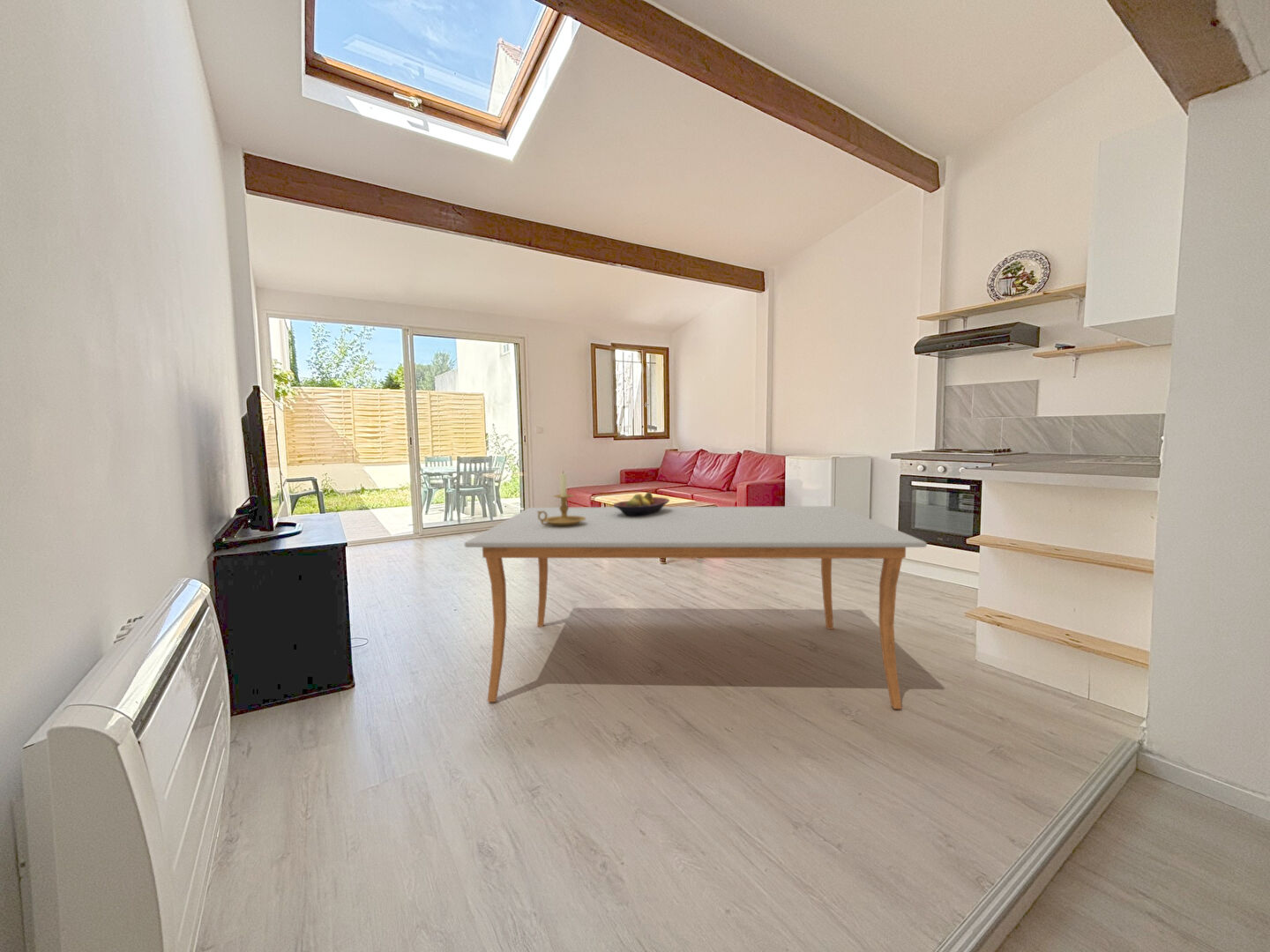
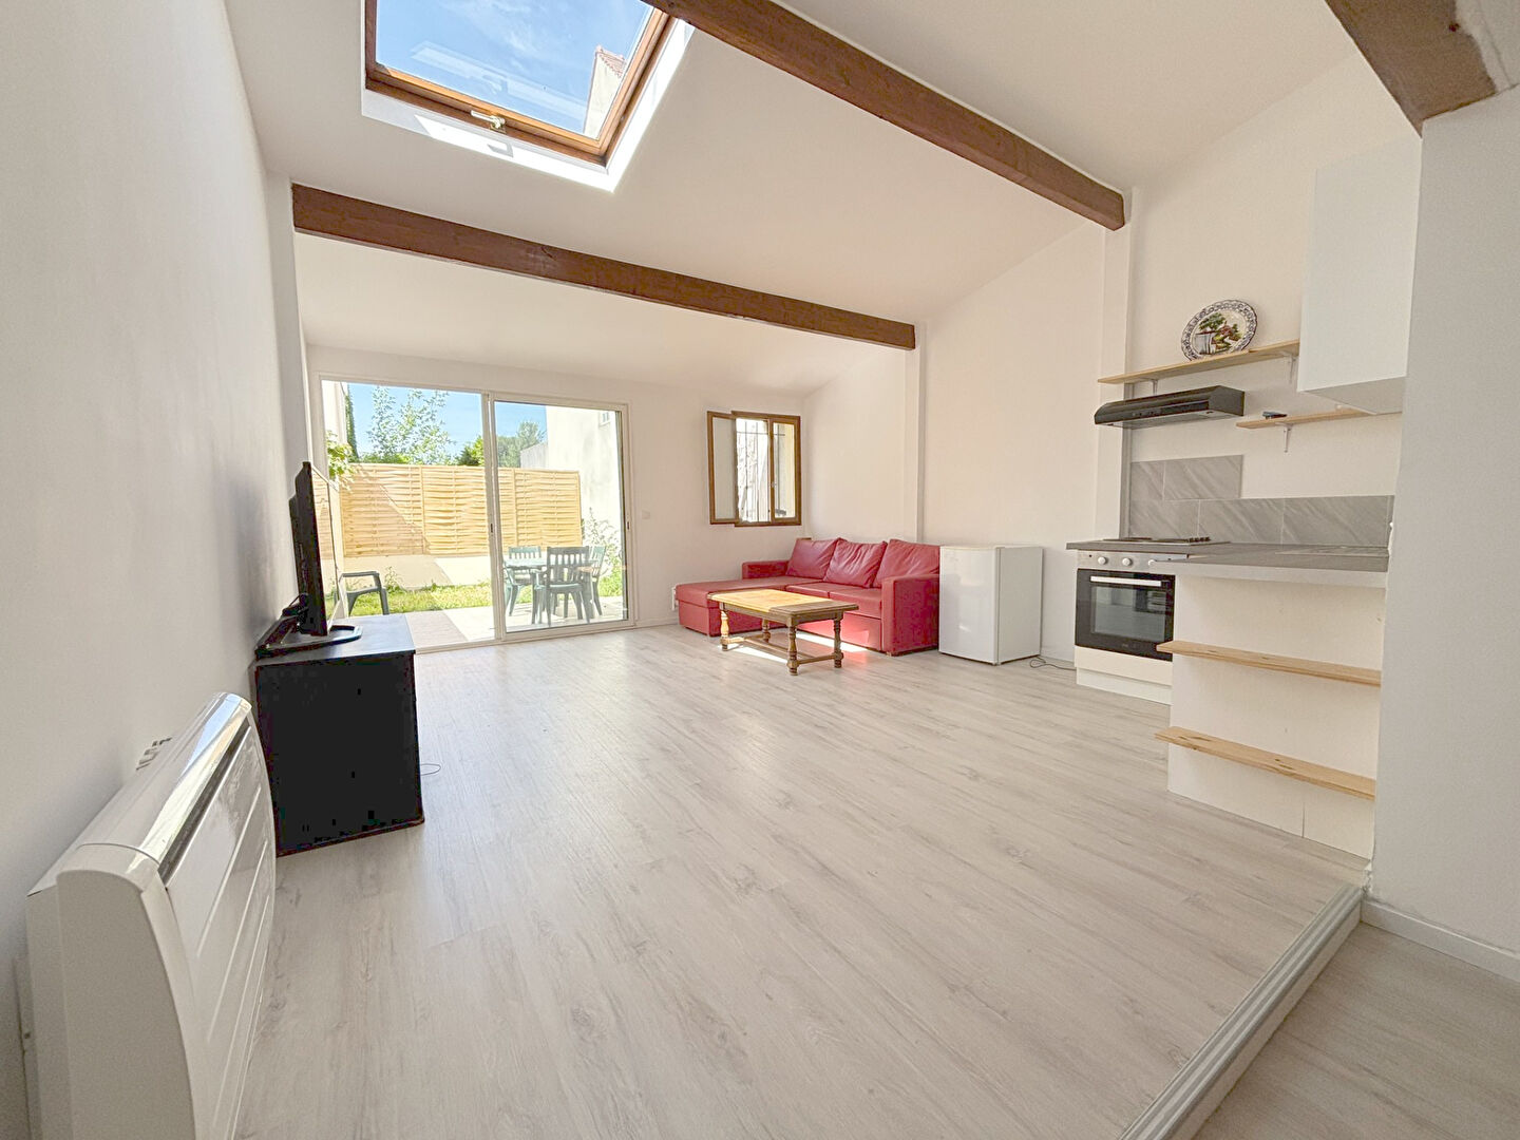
- dining table (685, 557)
- candle holder (564, 497)
- fruit bowl (642, 502)
